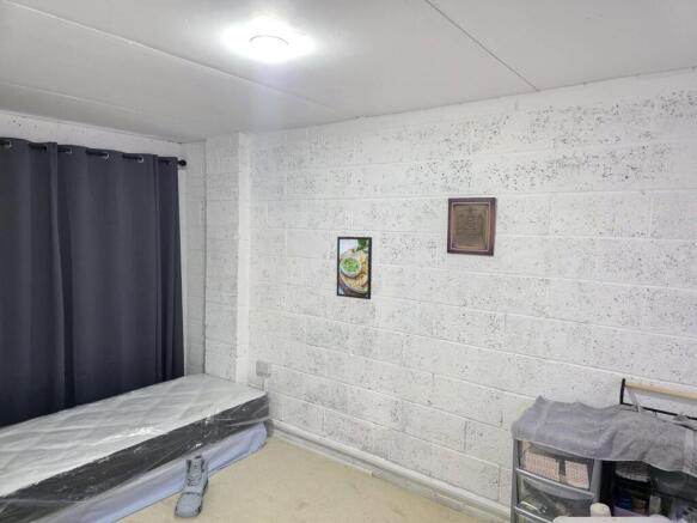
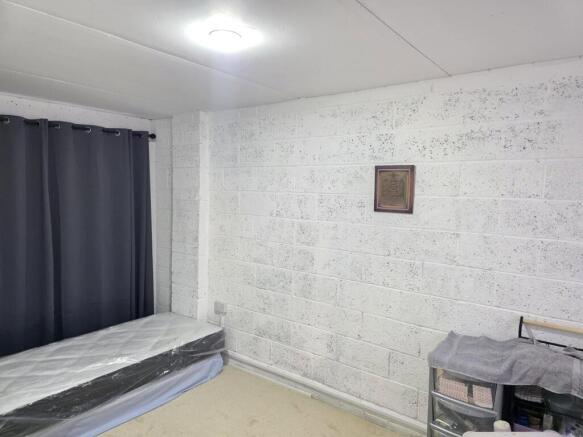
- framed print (353, 267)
- sneaker (192, 482)
